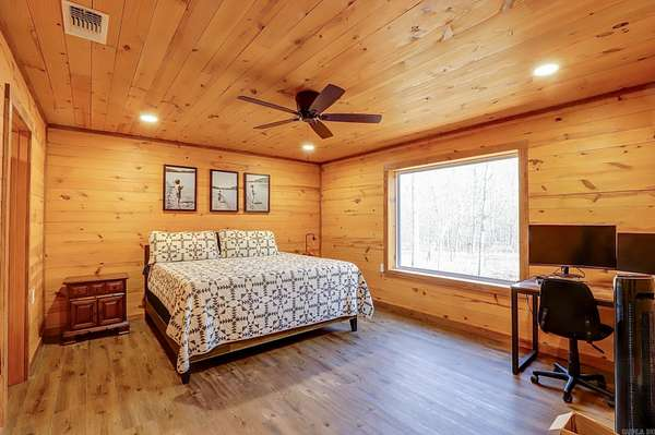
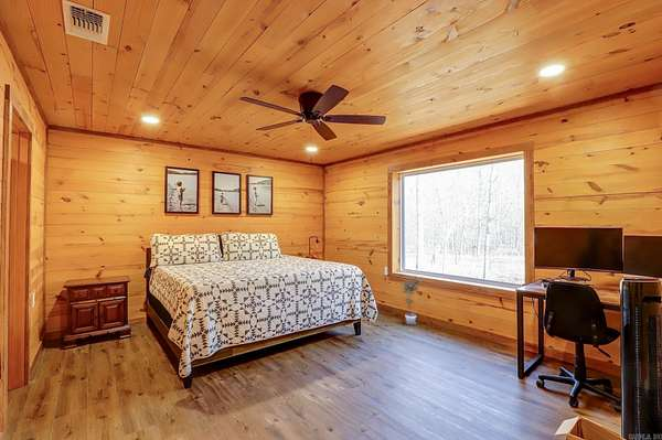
+ potted plant (410, 300)
